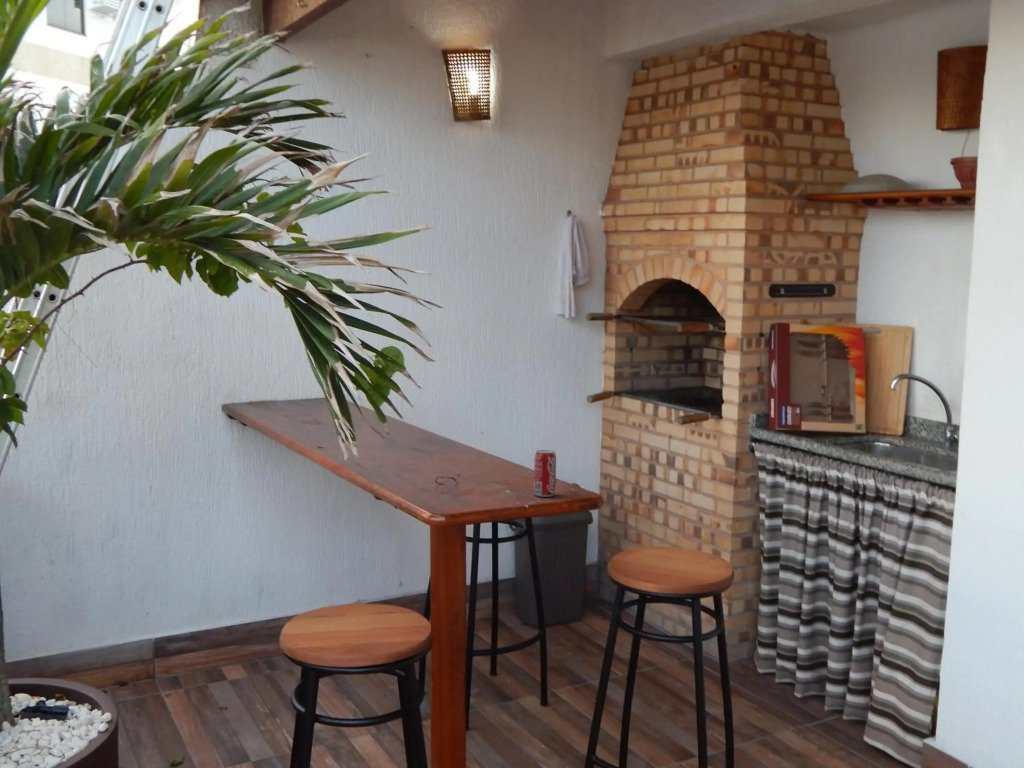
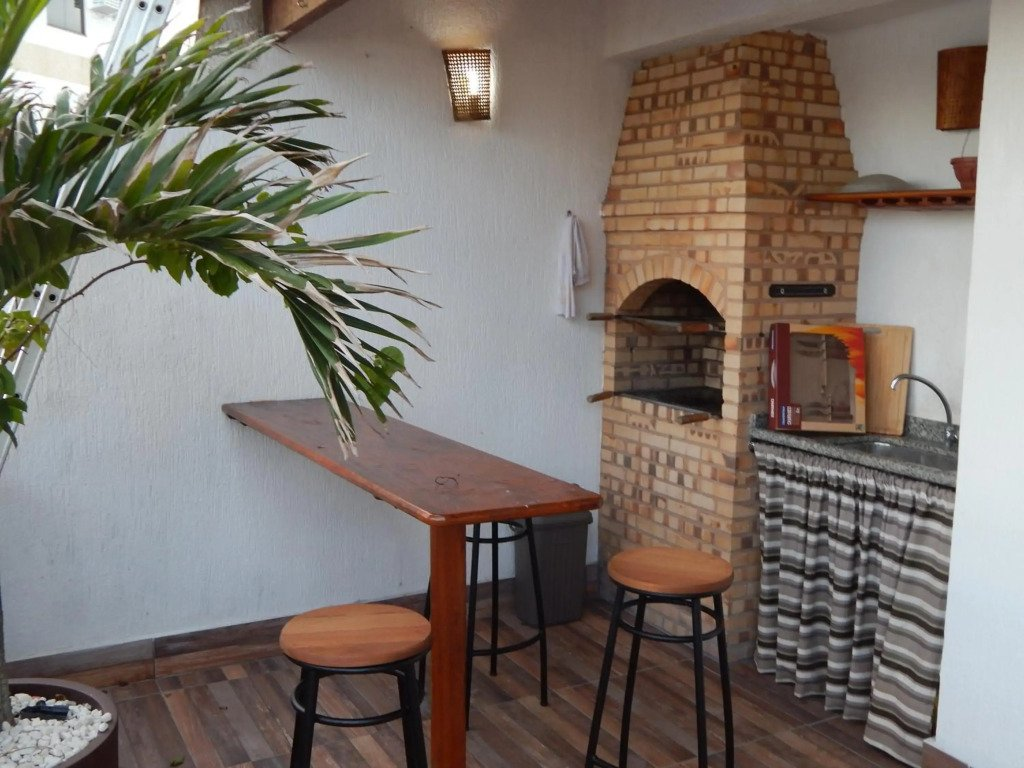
- beverage can (545, 473)
